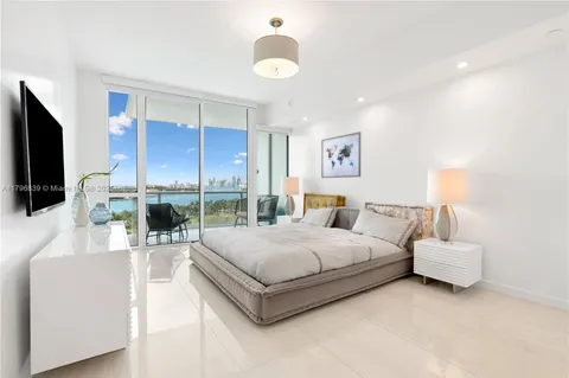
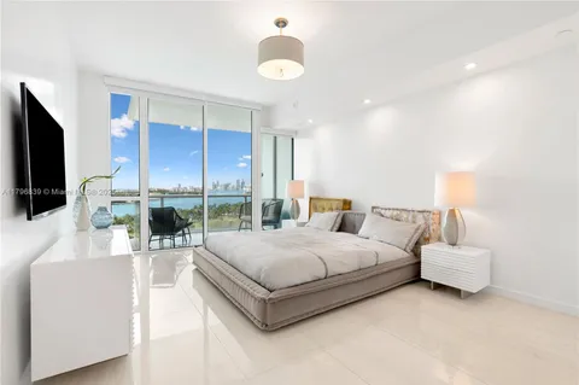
- wall art (339, 156)
